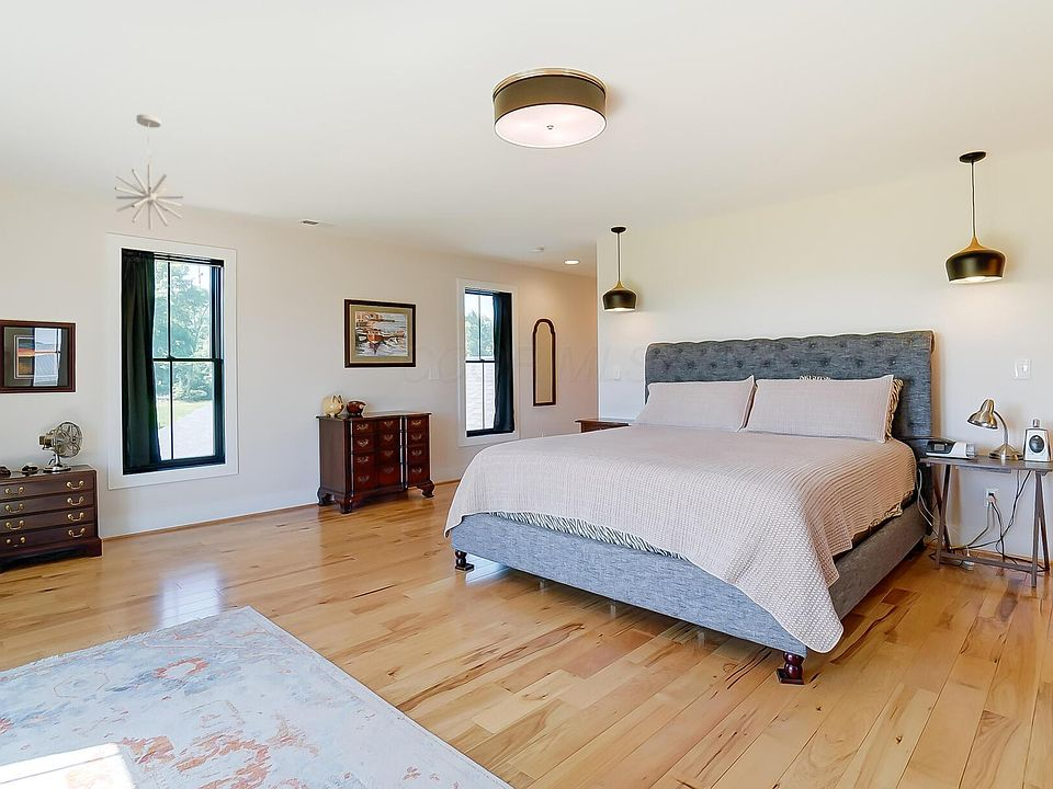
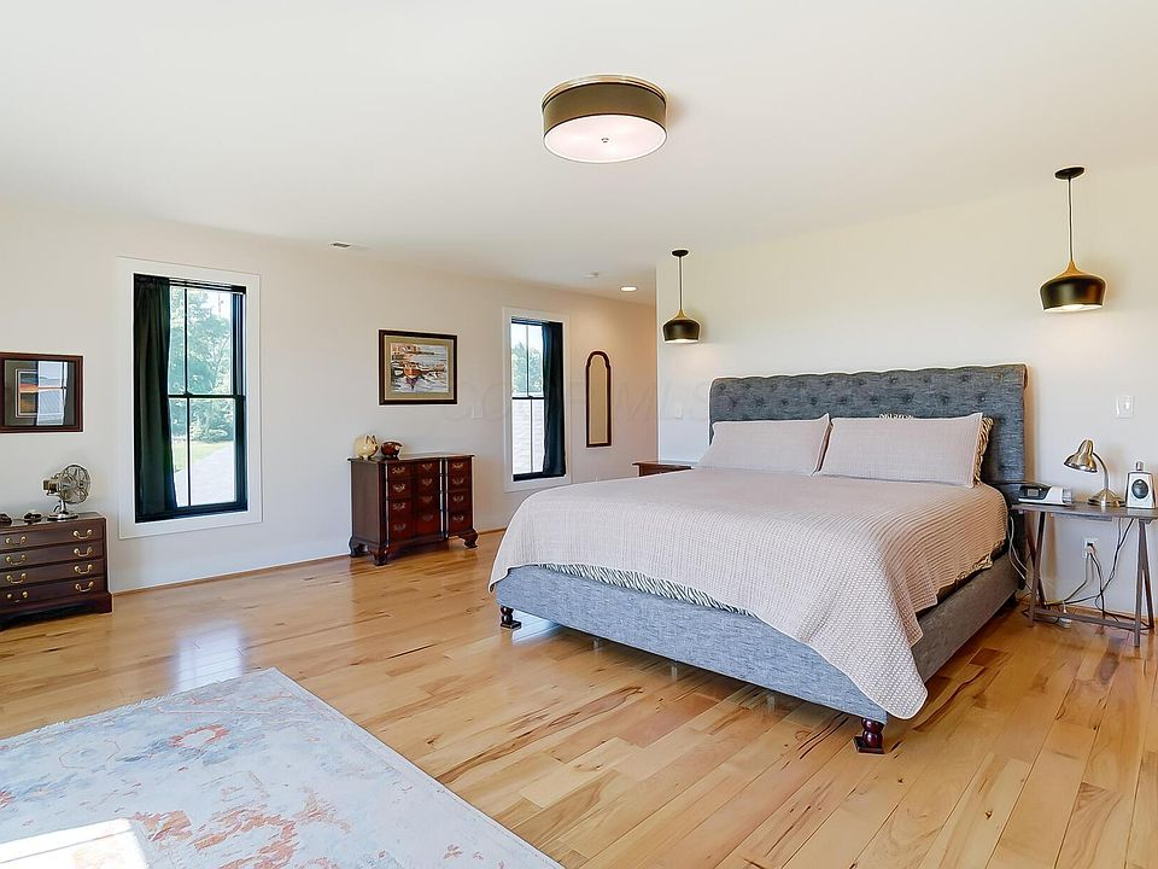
- pendant light (149, 172)
